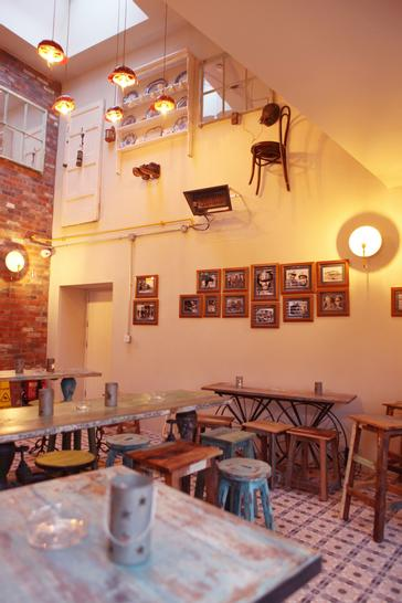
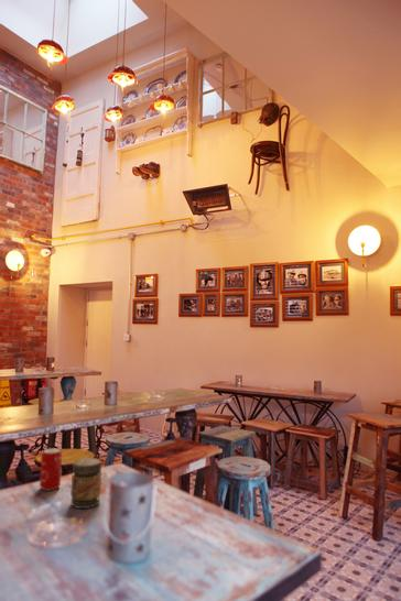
+ jar (86, 482)
+ beverage can (51, 468)
